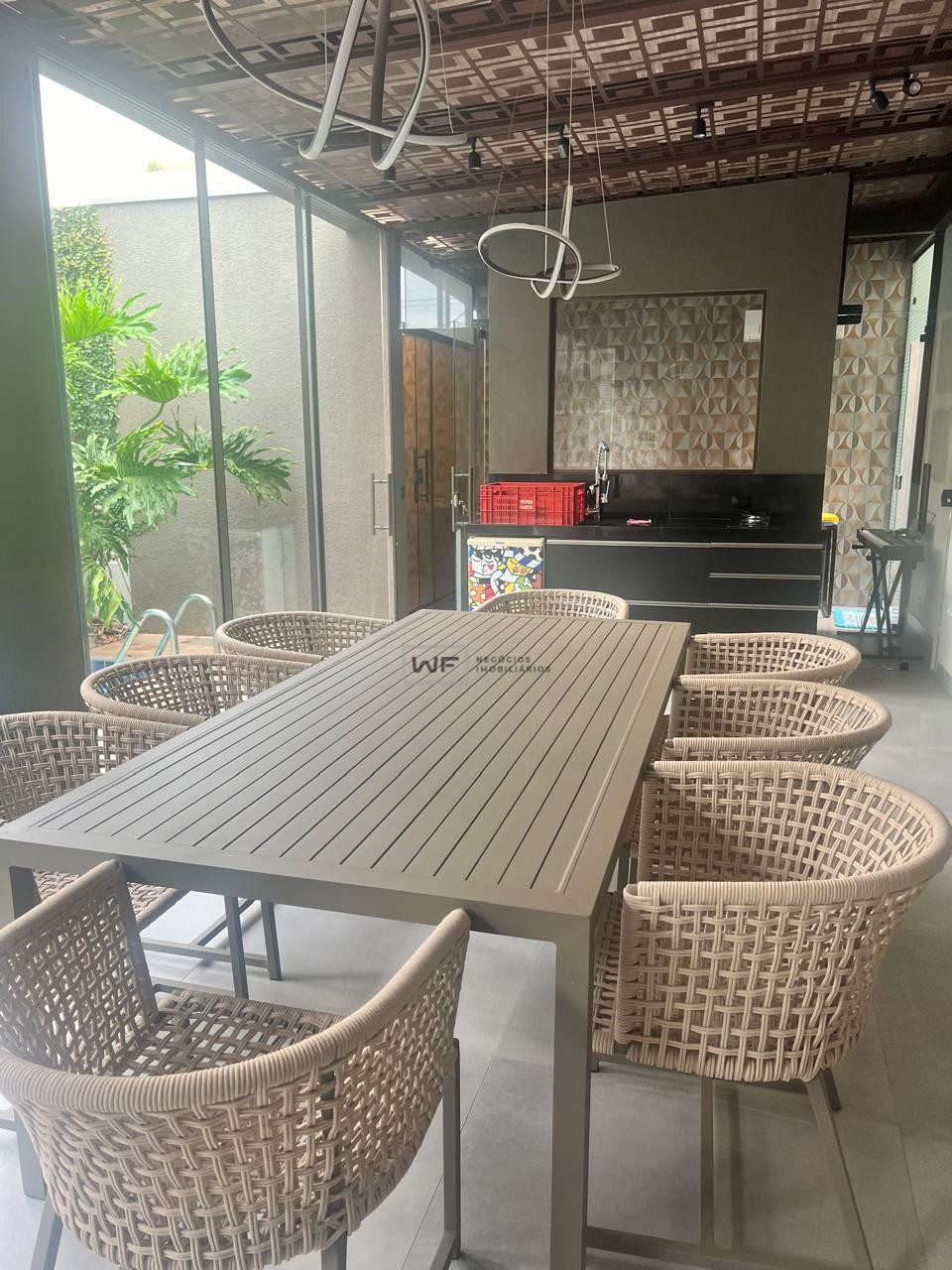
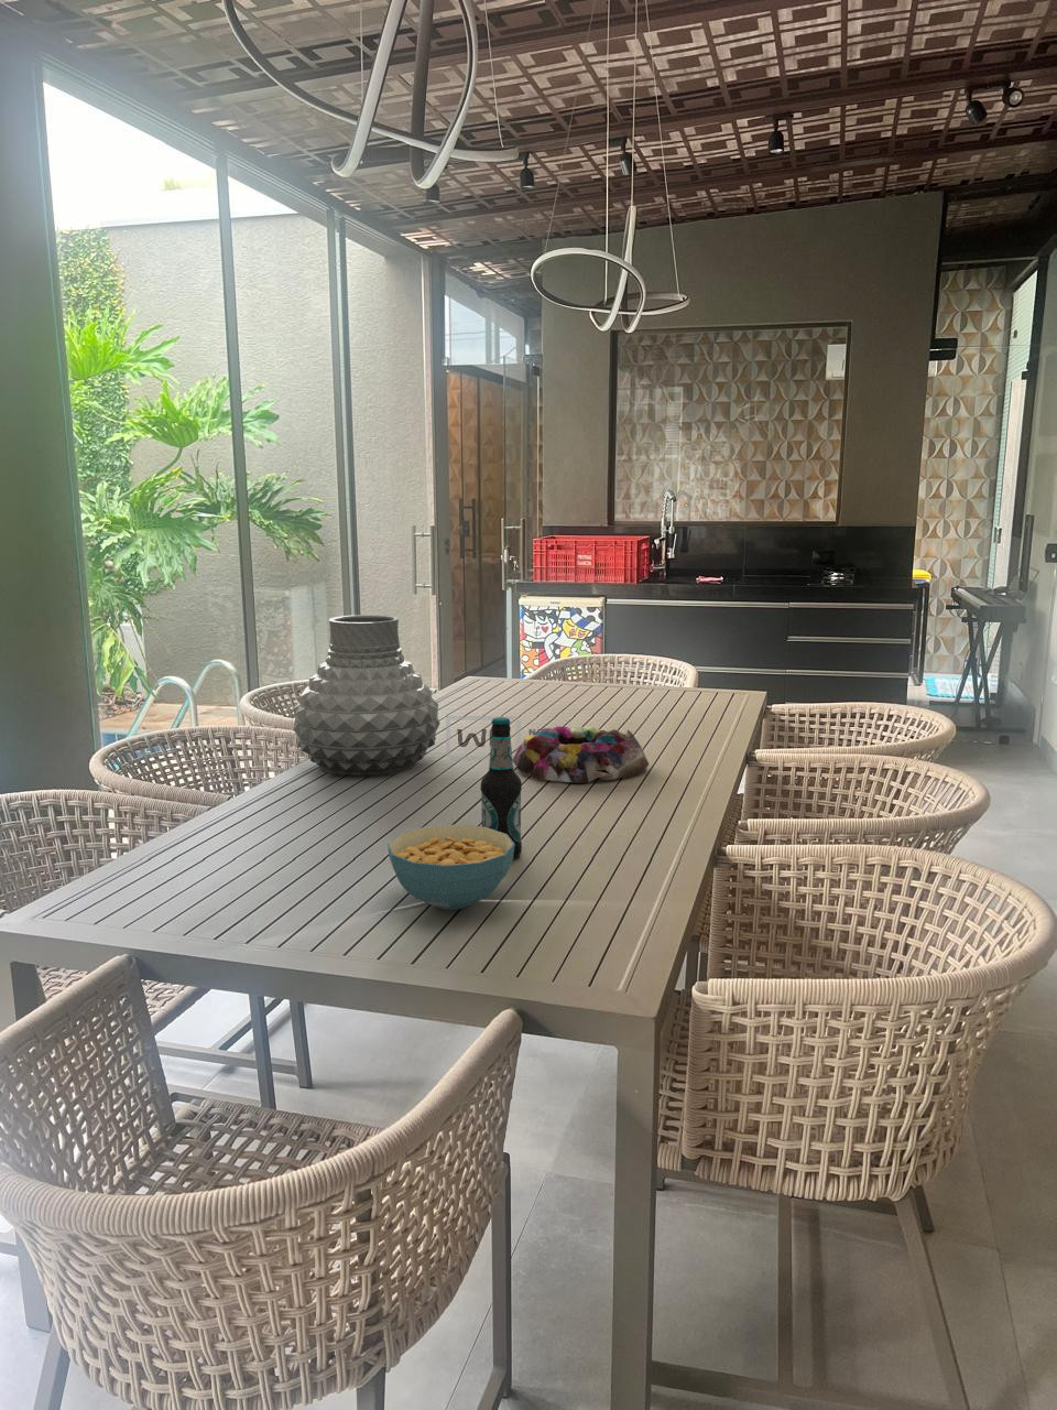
+ vase (365, 692)
+ bottle (501, 787)
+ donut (580, 748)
+ cereal bowl (452, 873)
